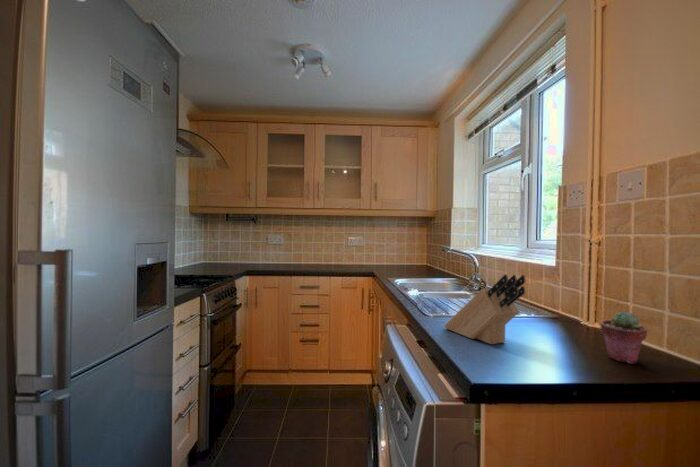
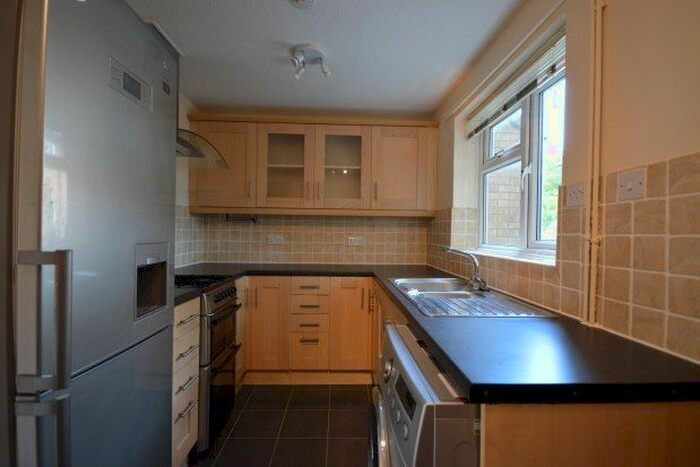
- knife block (484, 303)
- potted succulent (622, 334)
